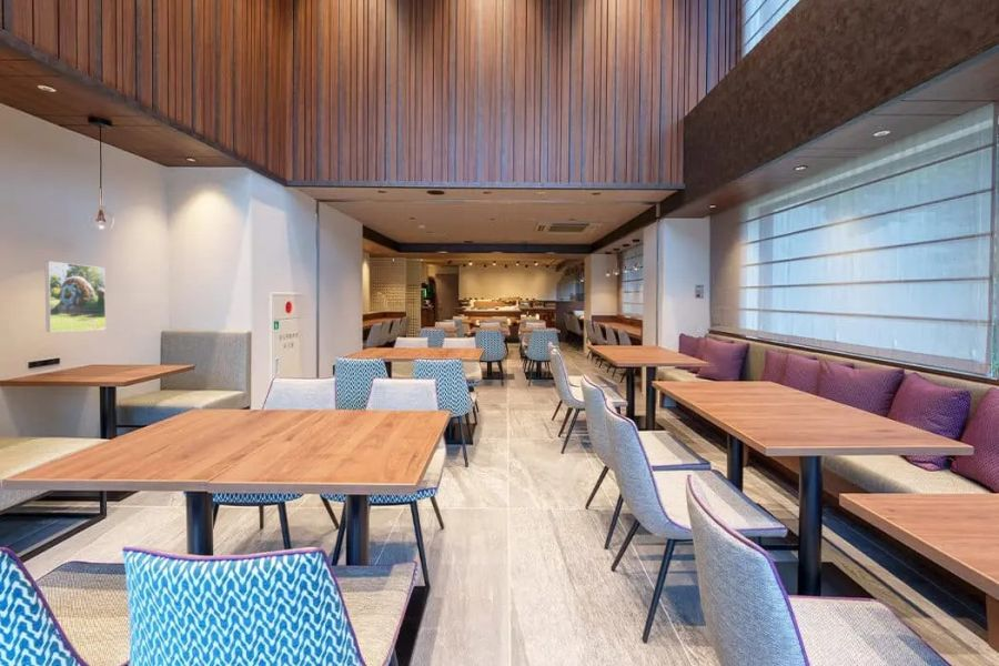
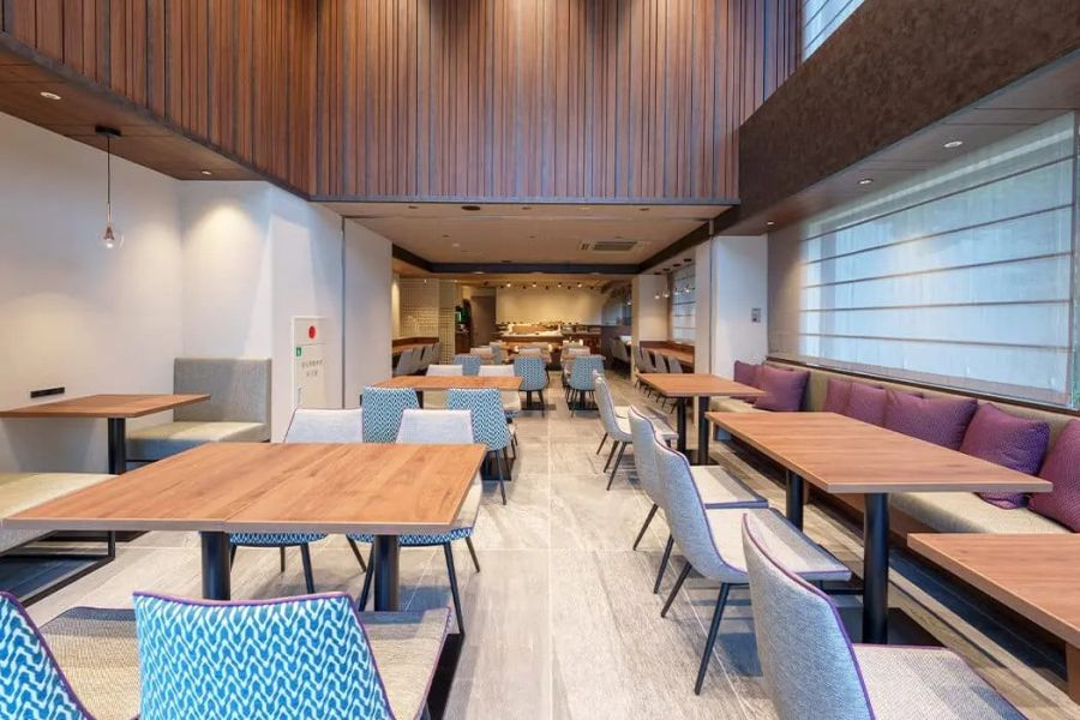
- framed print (77, 297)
